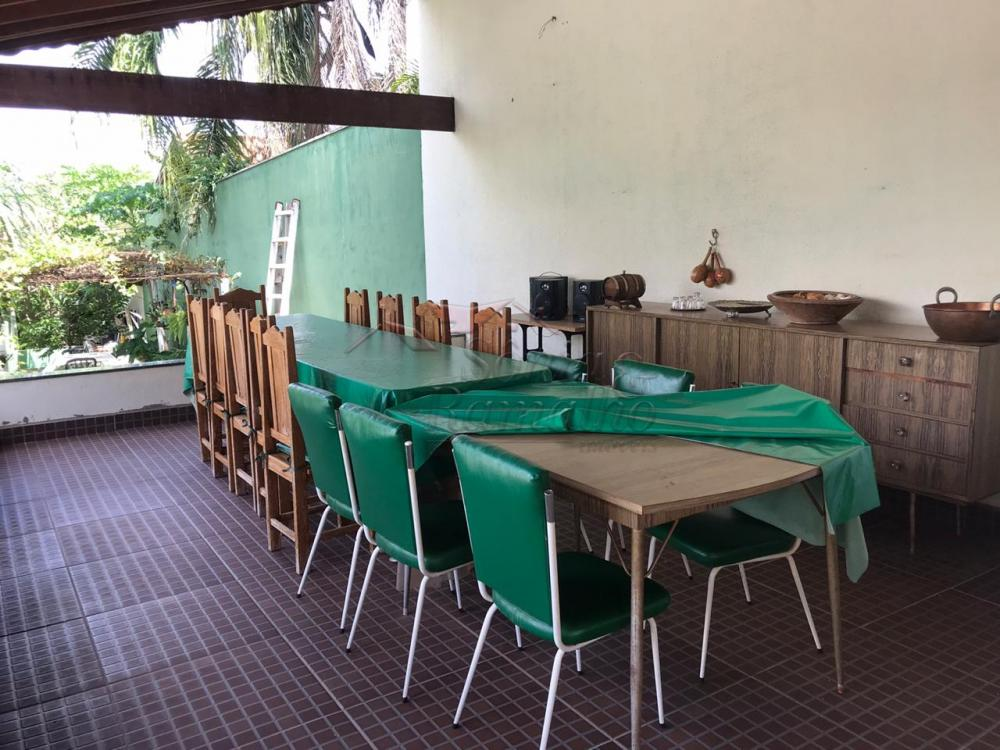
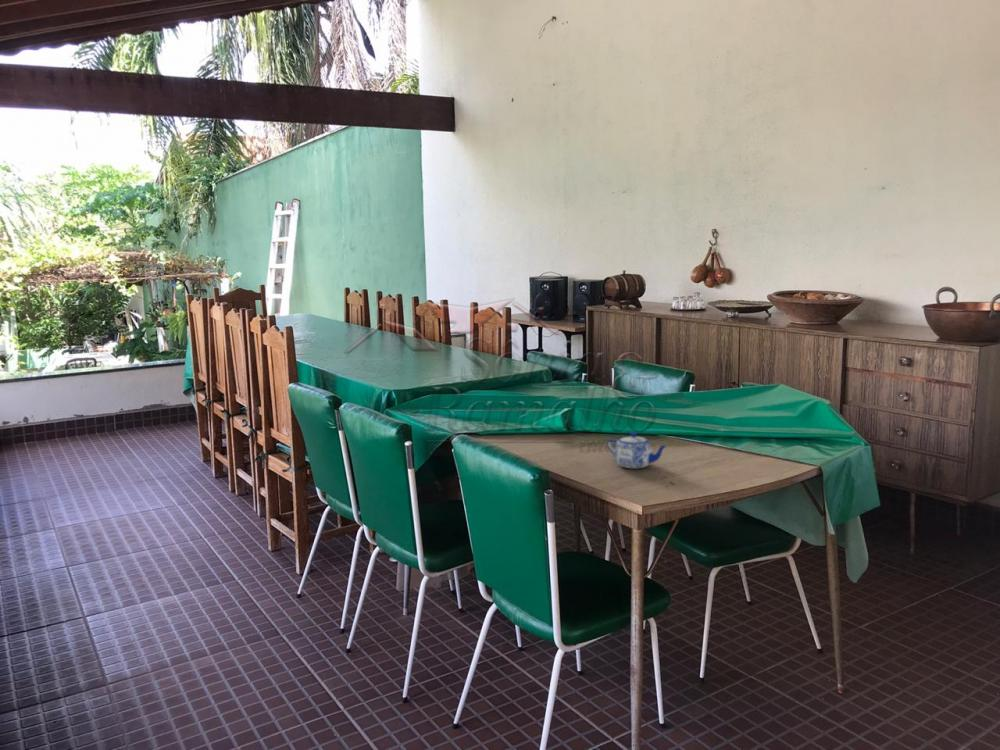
+ teapot (636, 449)
